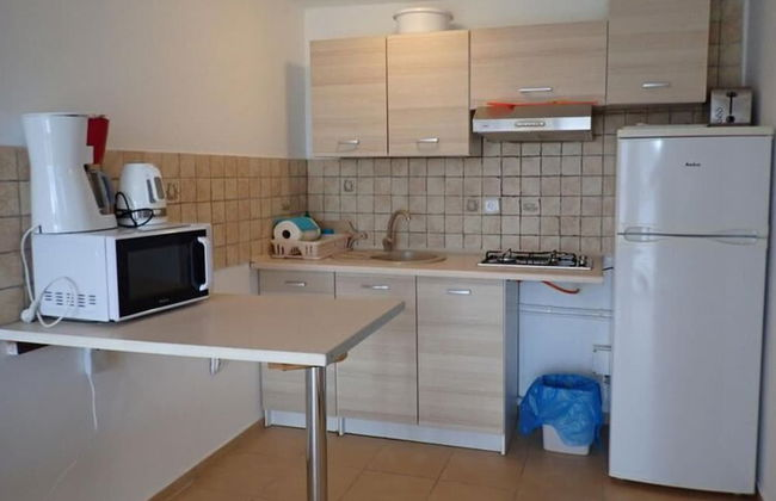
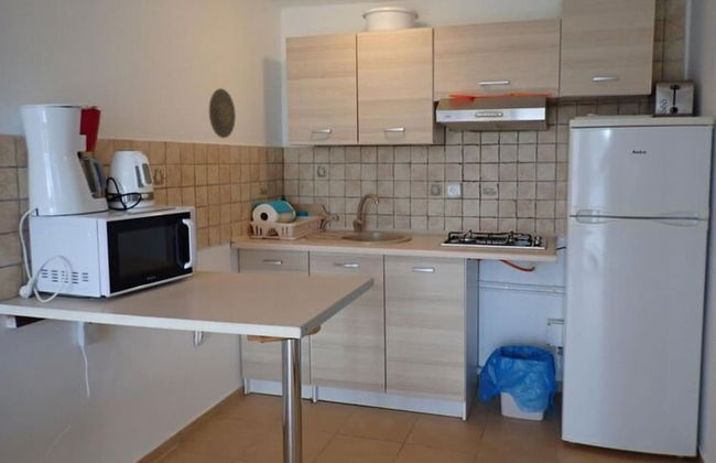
+ decorative plate (224, 112)
